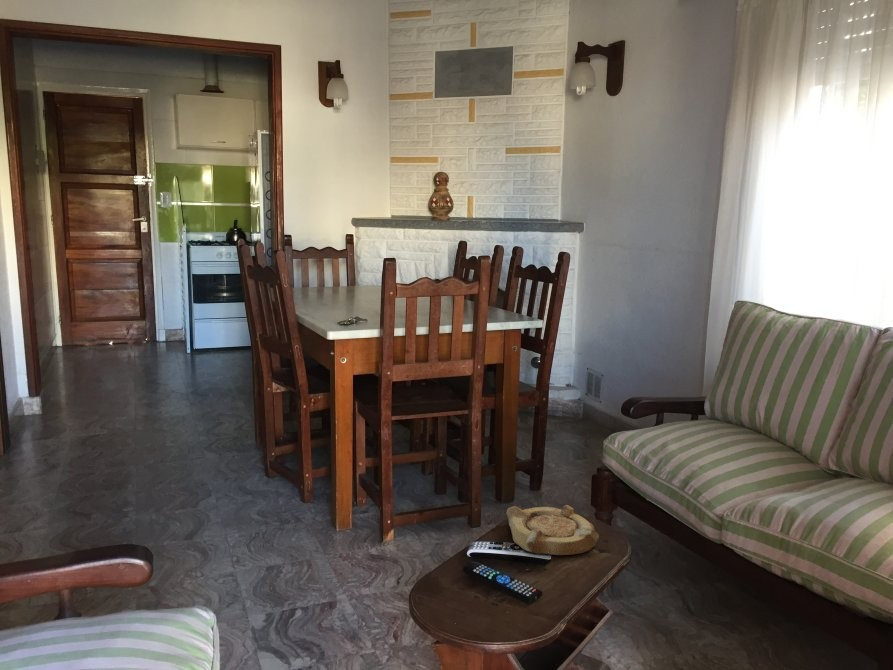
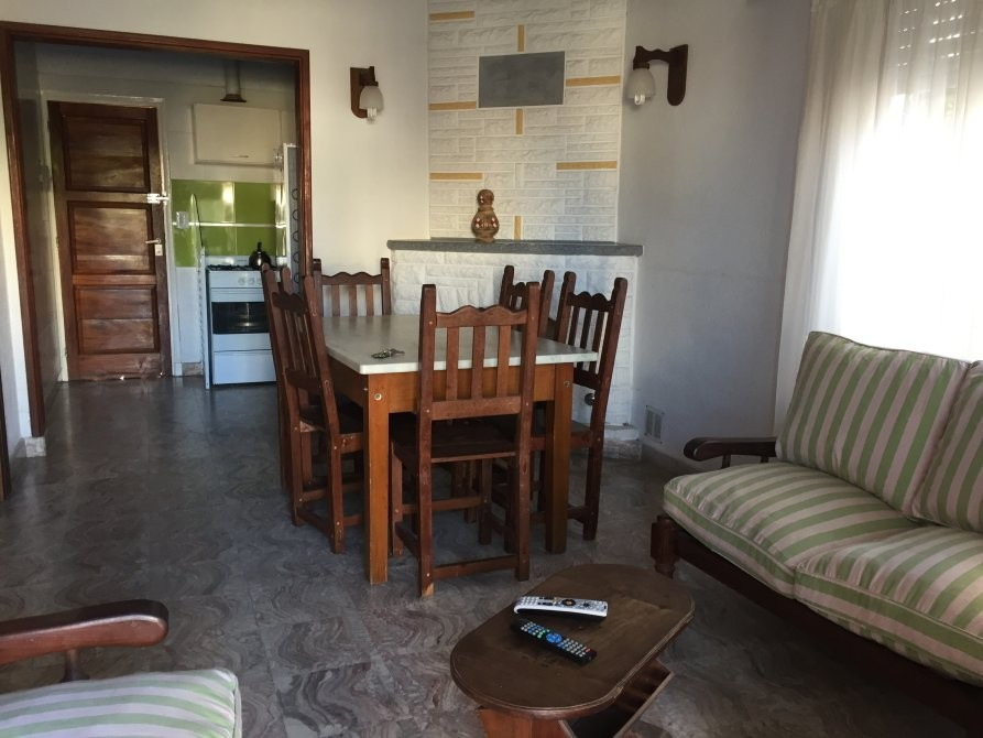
- ashtray (551, 526)
